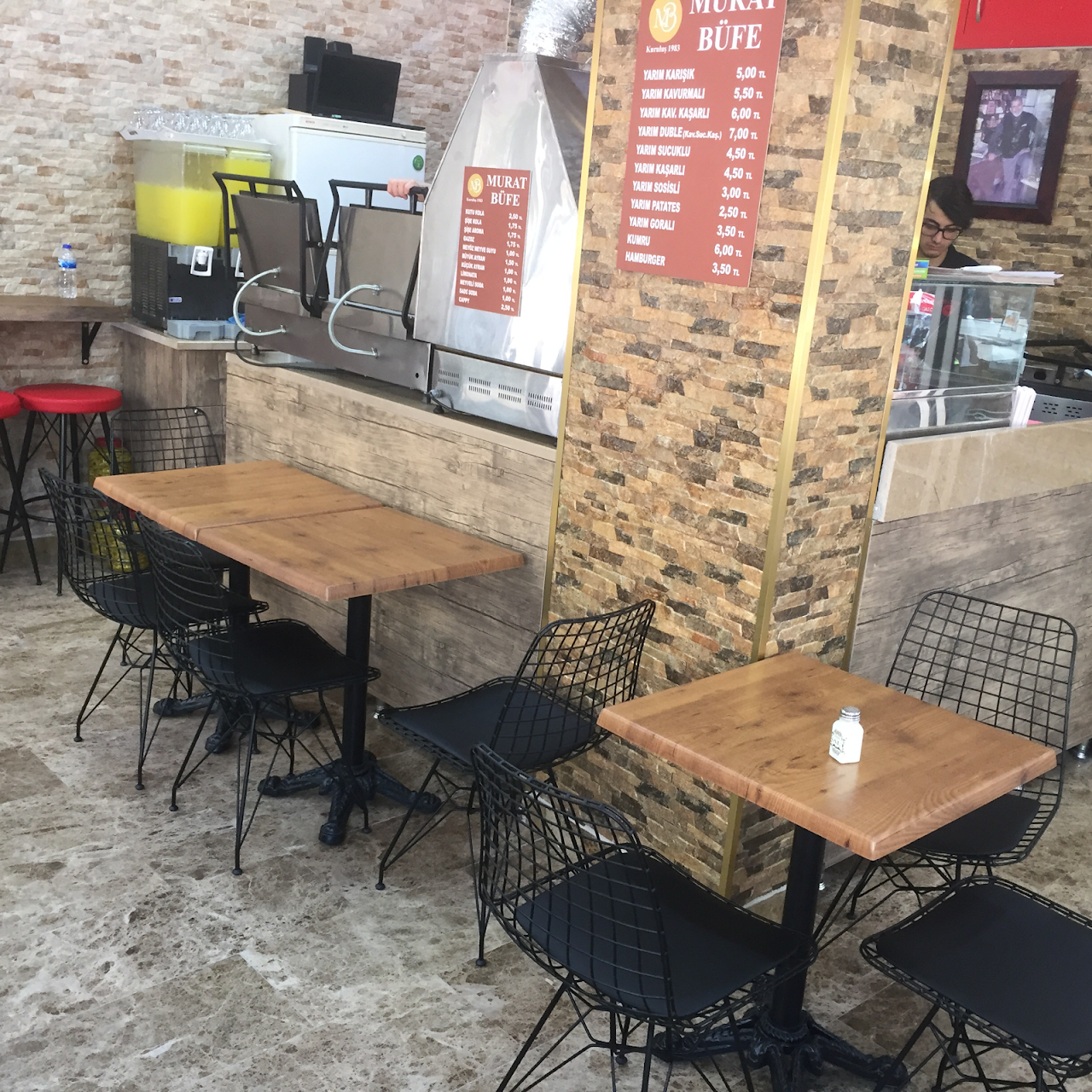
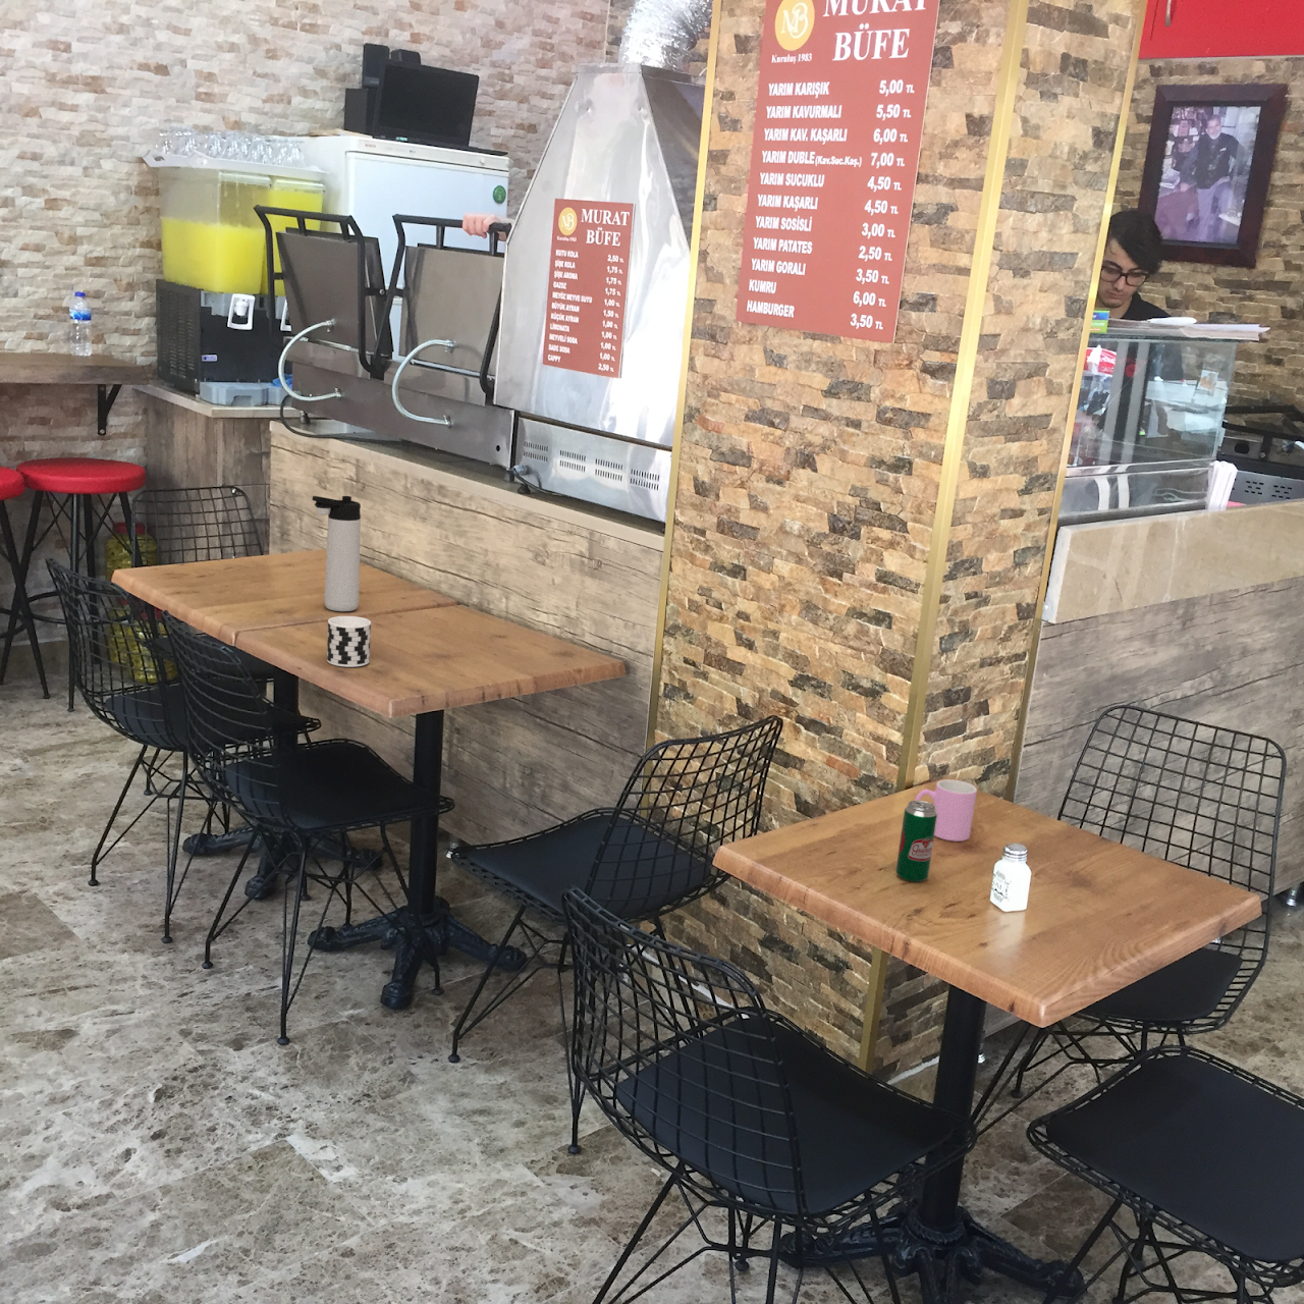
+ thermos bottle (336, 552)
+ cup (345, 639)
+ cup (943, 808)
+ soda can (916, 841)
